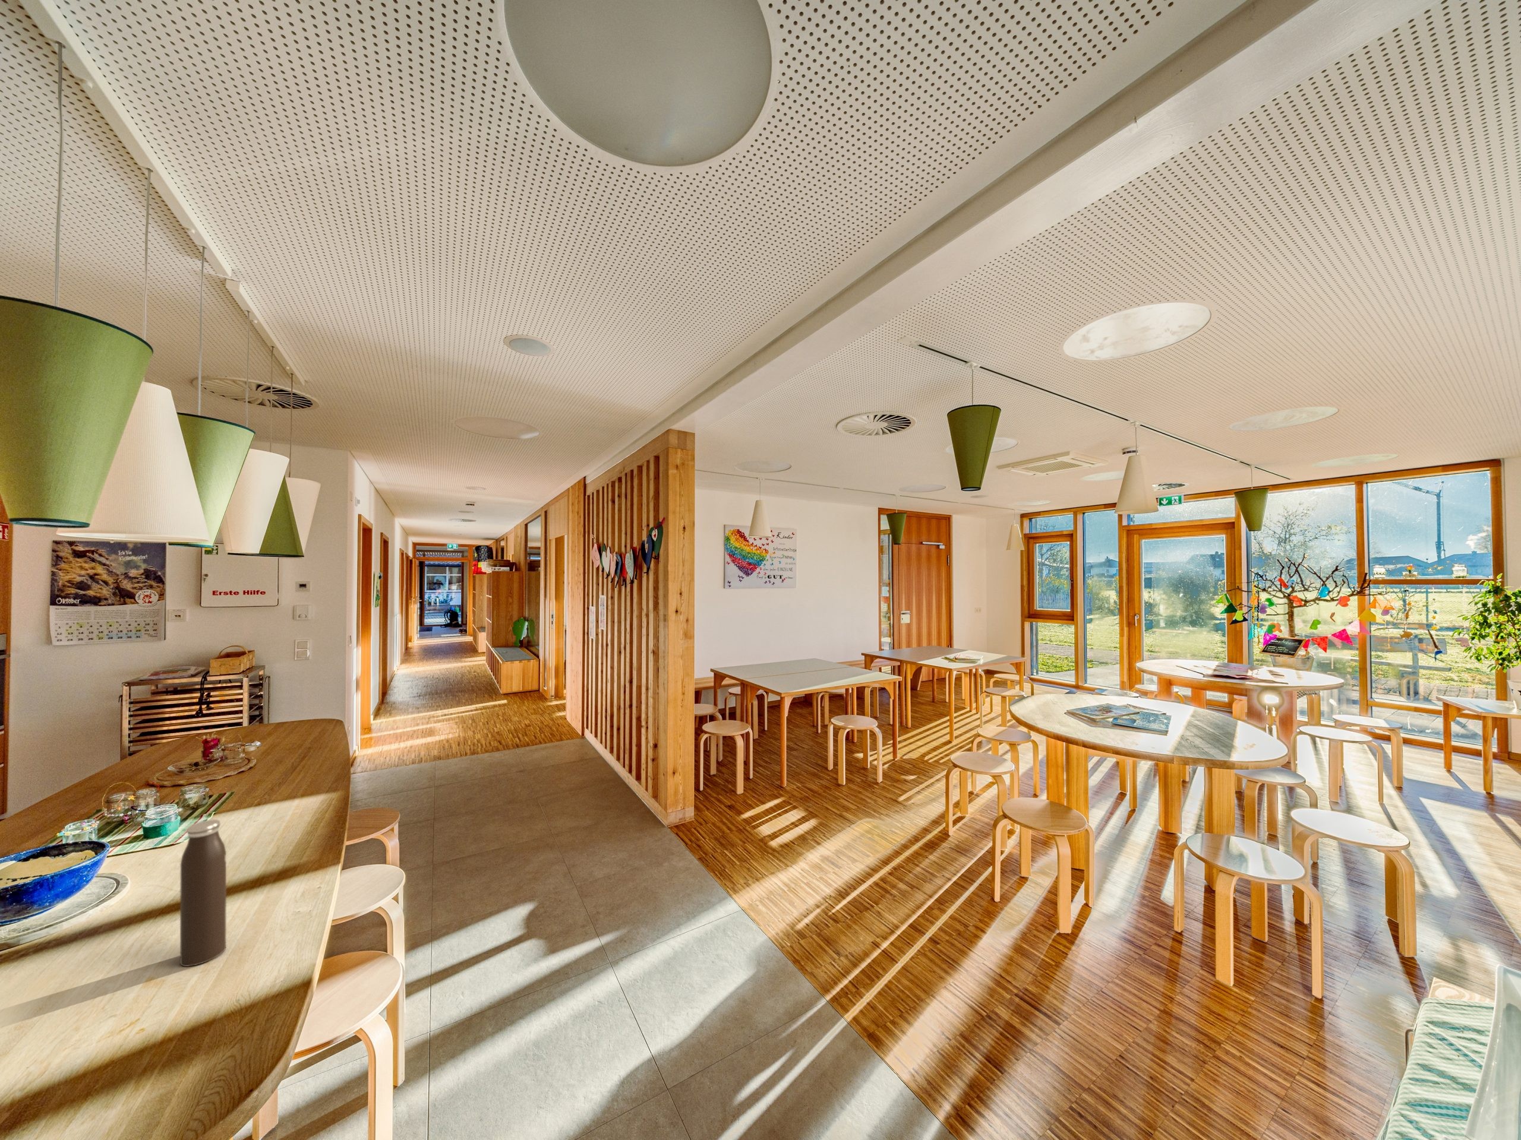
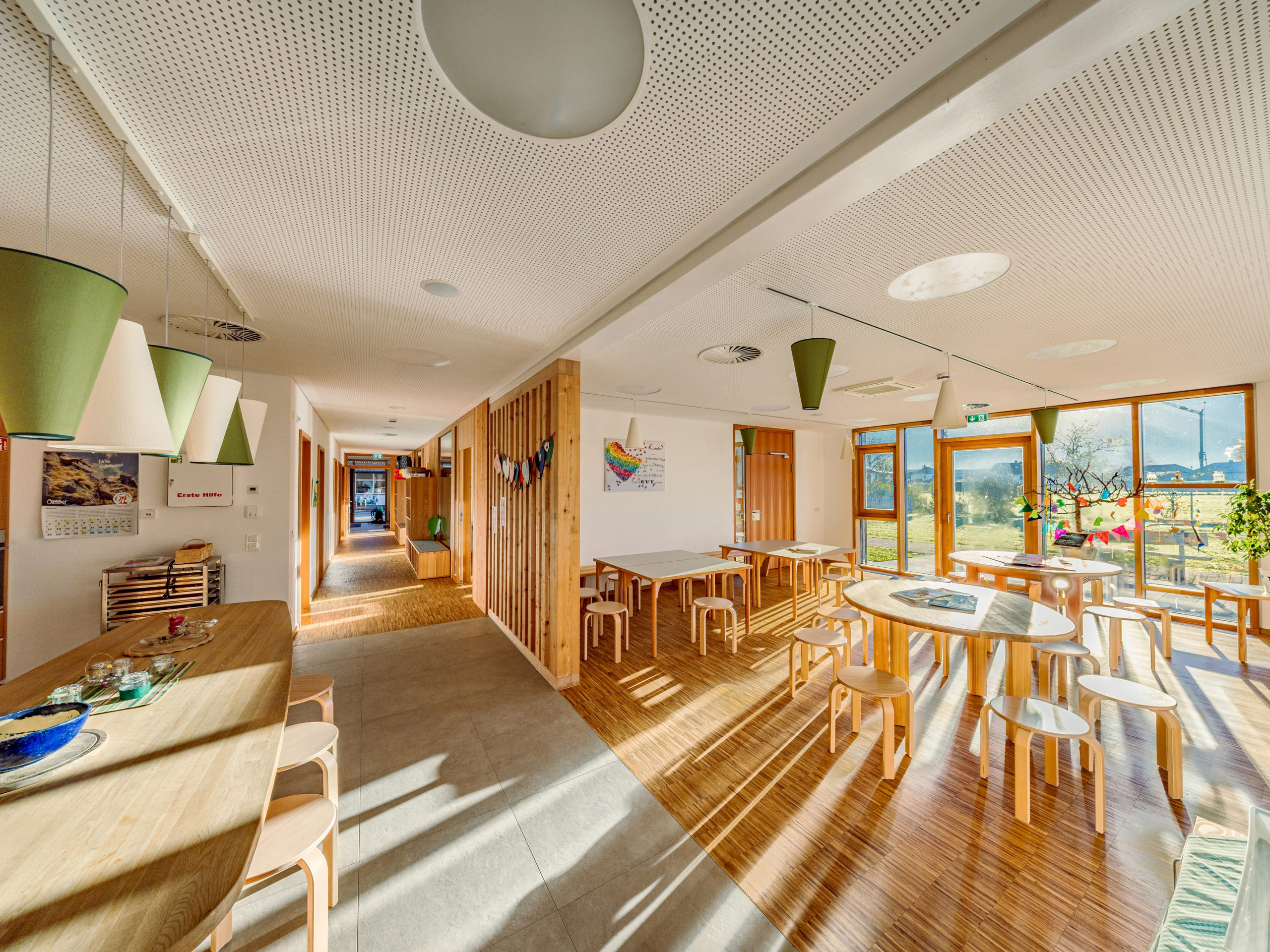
- water bottle (204, 890)
